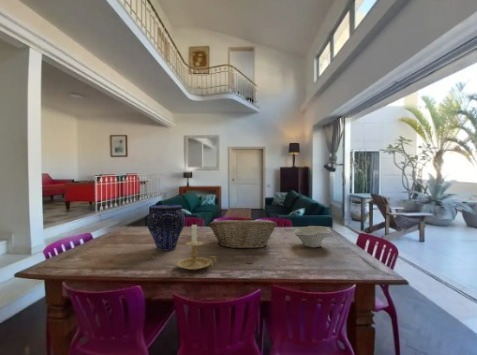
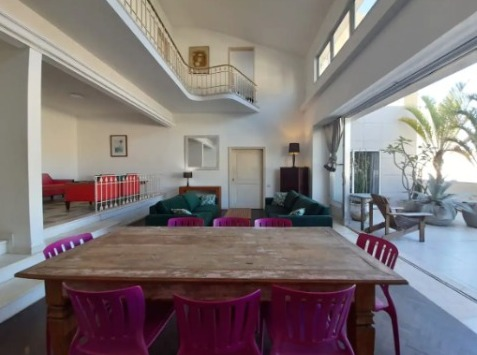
- bowl (311, 236)
- candle holder (194, 245)
- vase (166, 226)
- fruit basket (242, 230)
